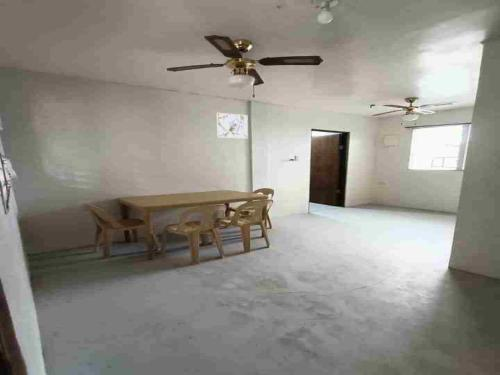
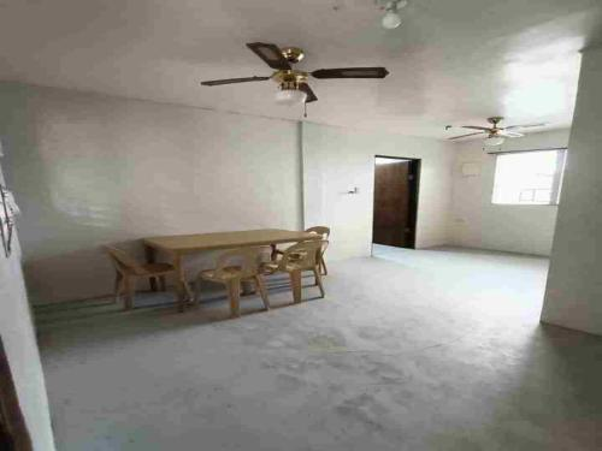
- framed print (232, 126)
